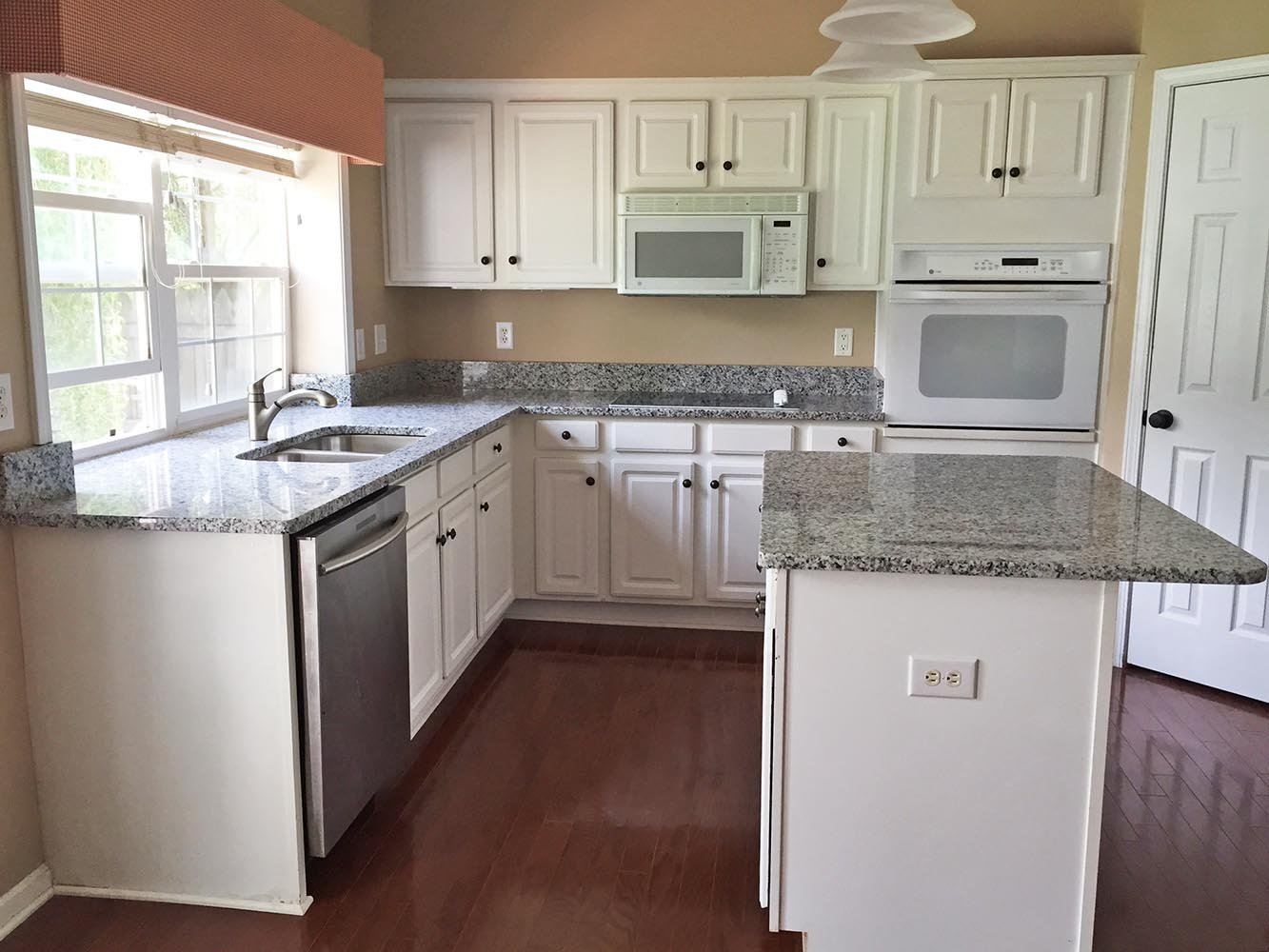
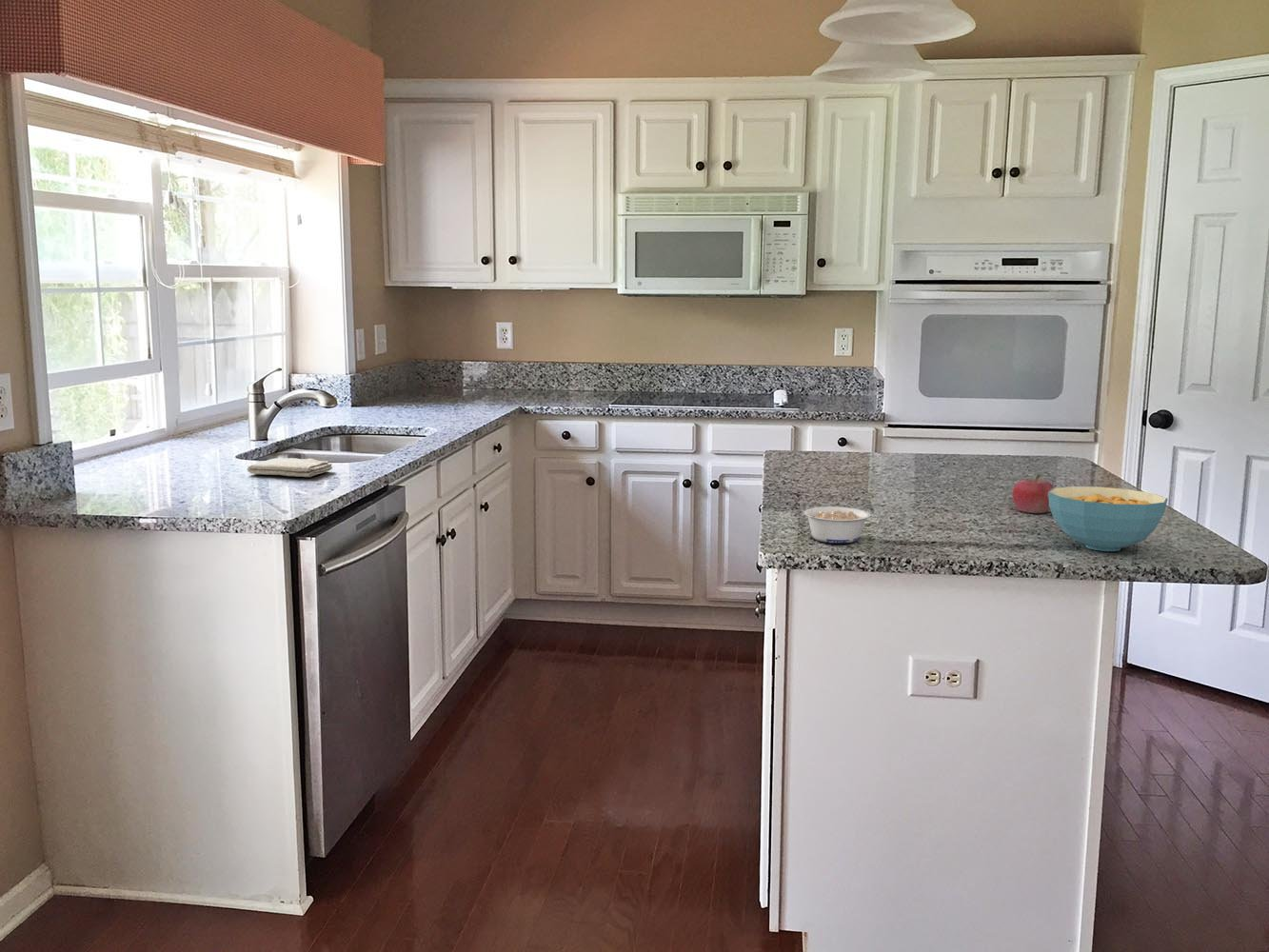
+ legume (836, 524)
+ washcloth (290, 466)
+ fruit (1033, 491)
+ cereal bowl (1104, 521)
